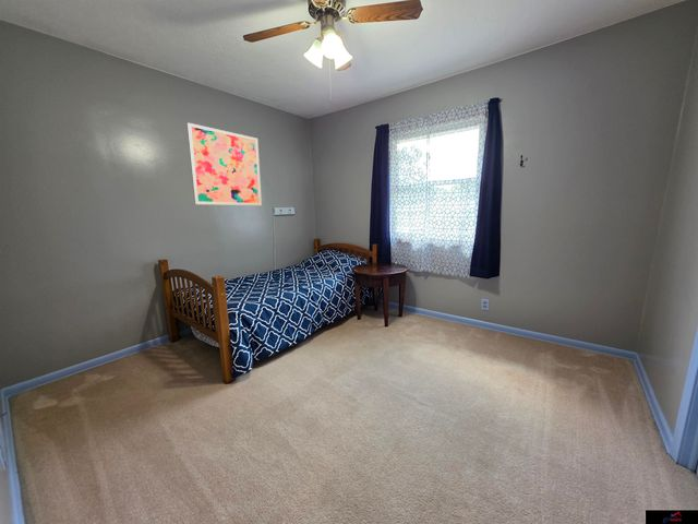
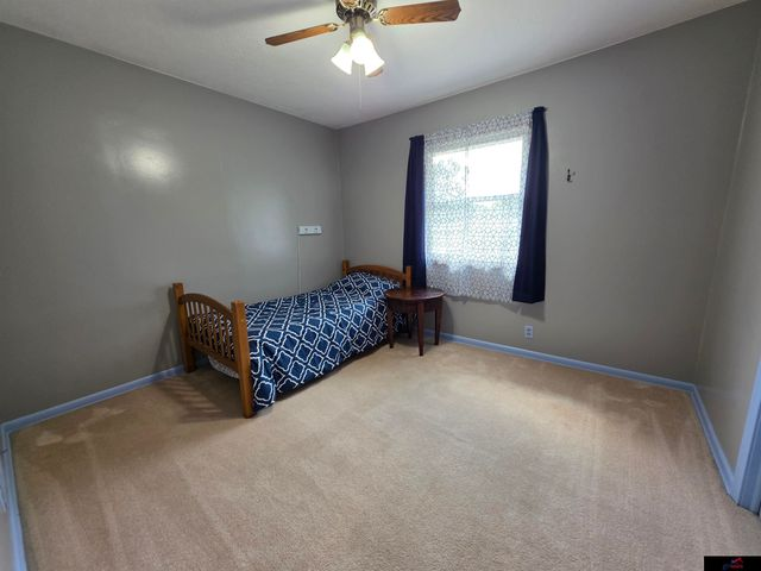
- wall art (228, 168)
